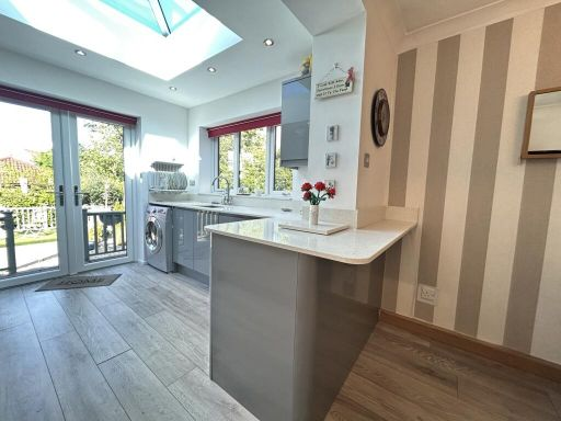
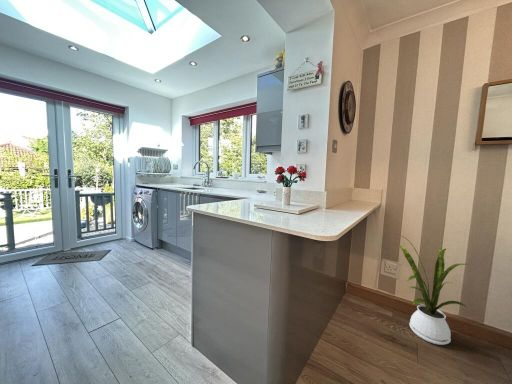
+ house plant (428, 286)
